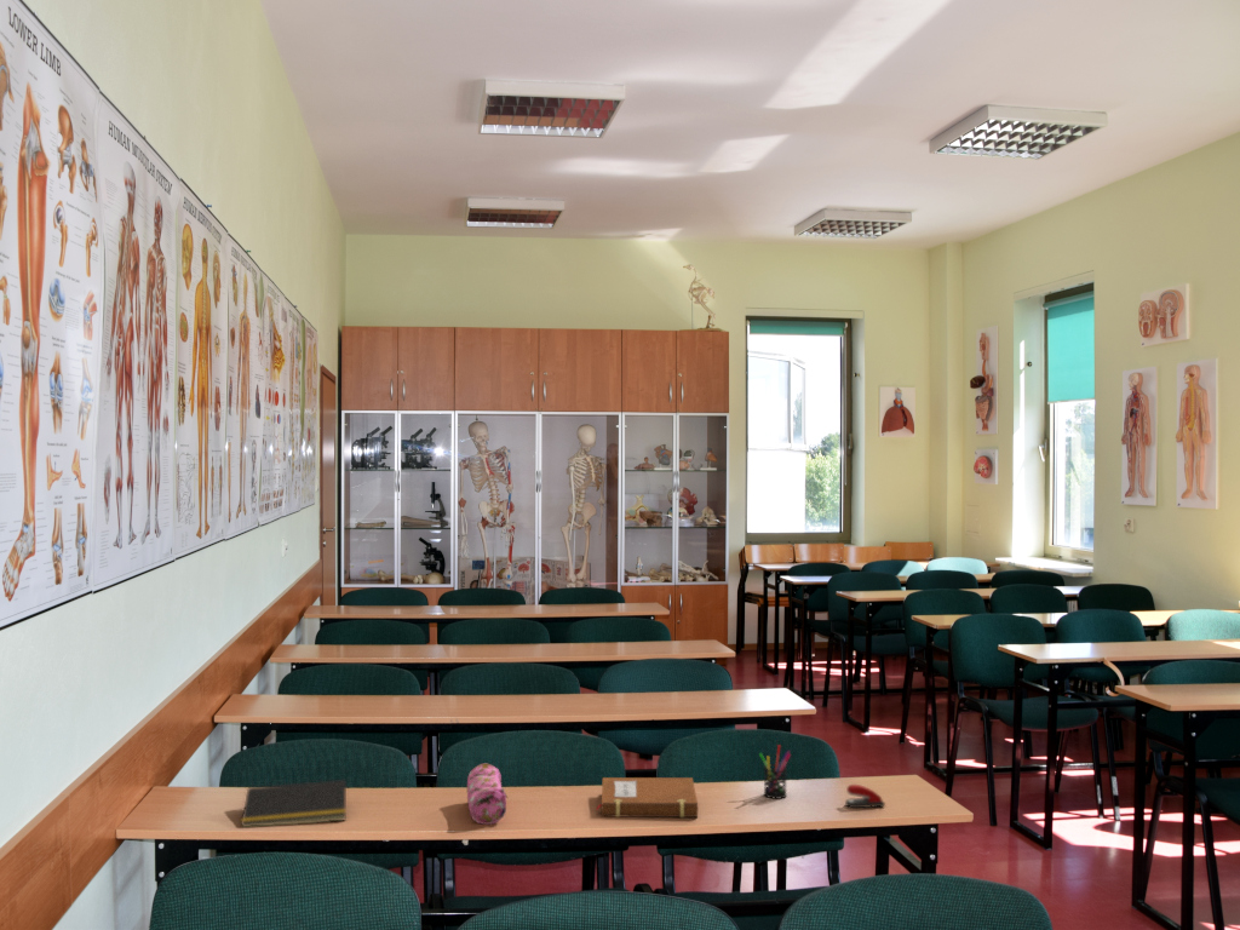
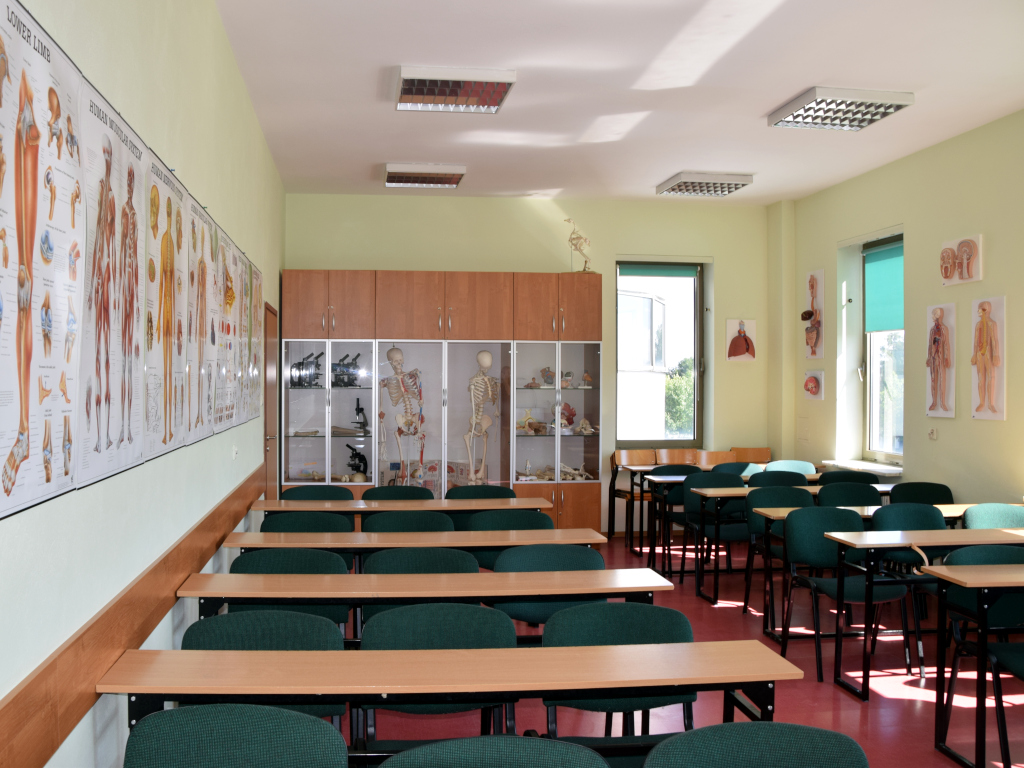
- pencil case (486, 792)
- notepad (295, 803)
- pen holder (773, 770)
- stapler (863, 794)
- notebook (645, 797)
